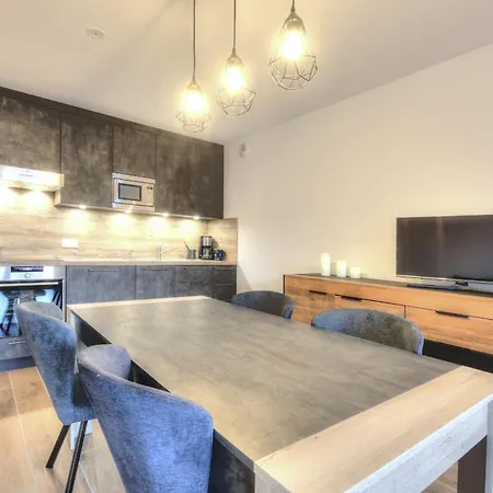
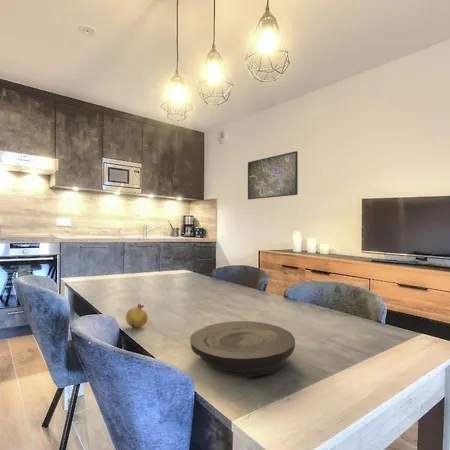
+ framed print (270, 177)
+ fruit (136, 315)
+ plate (242, 348)
